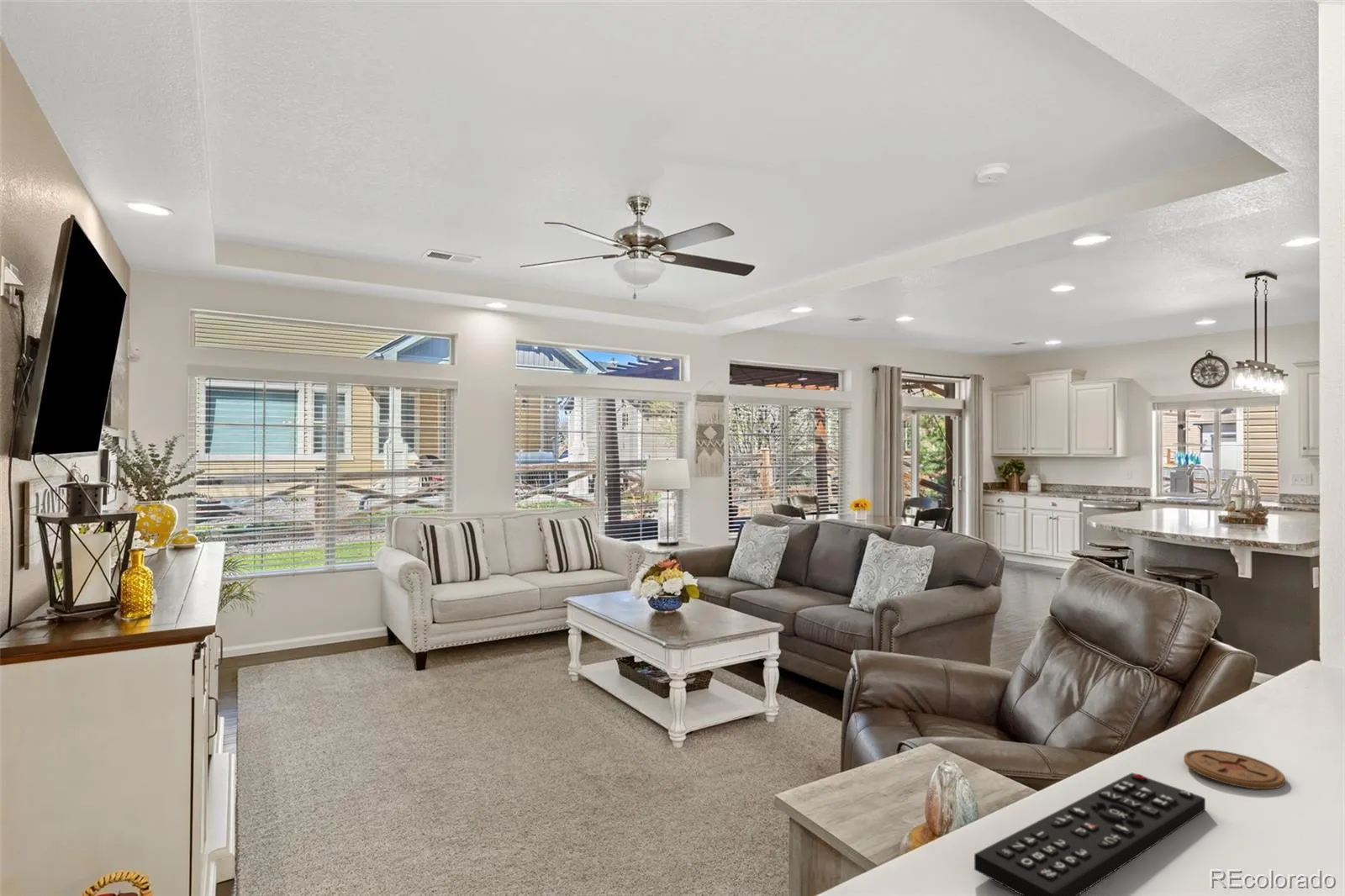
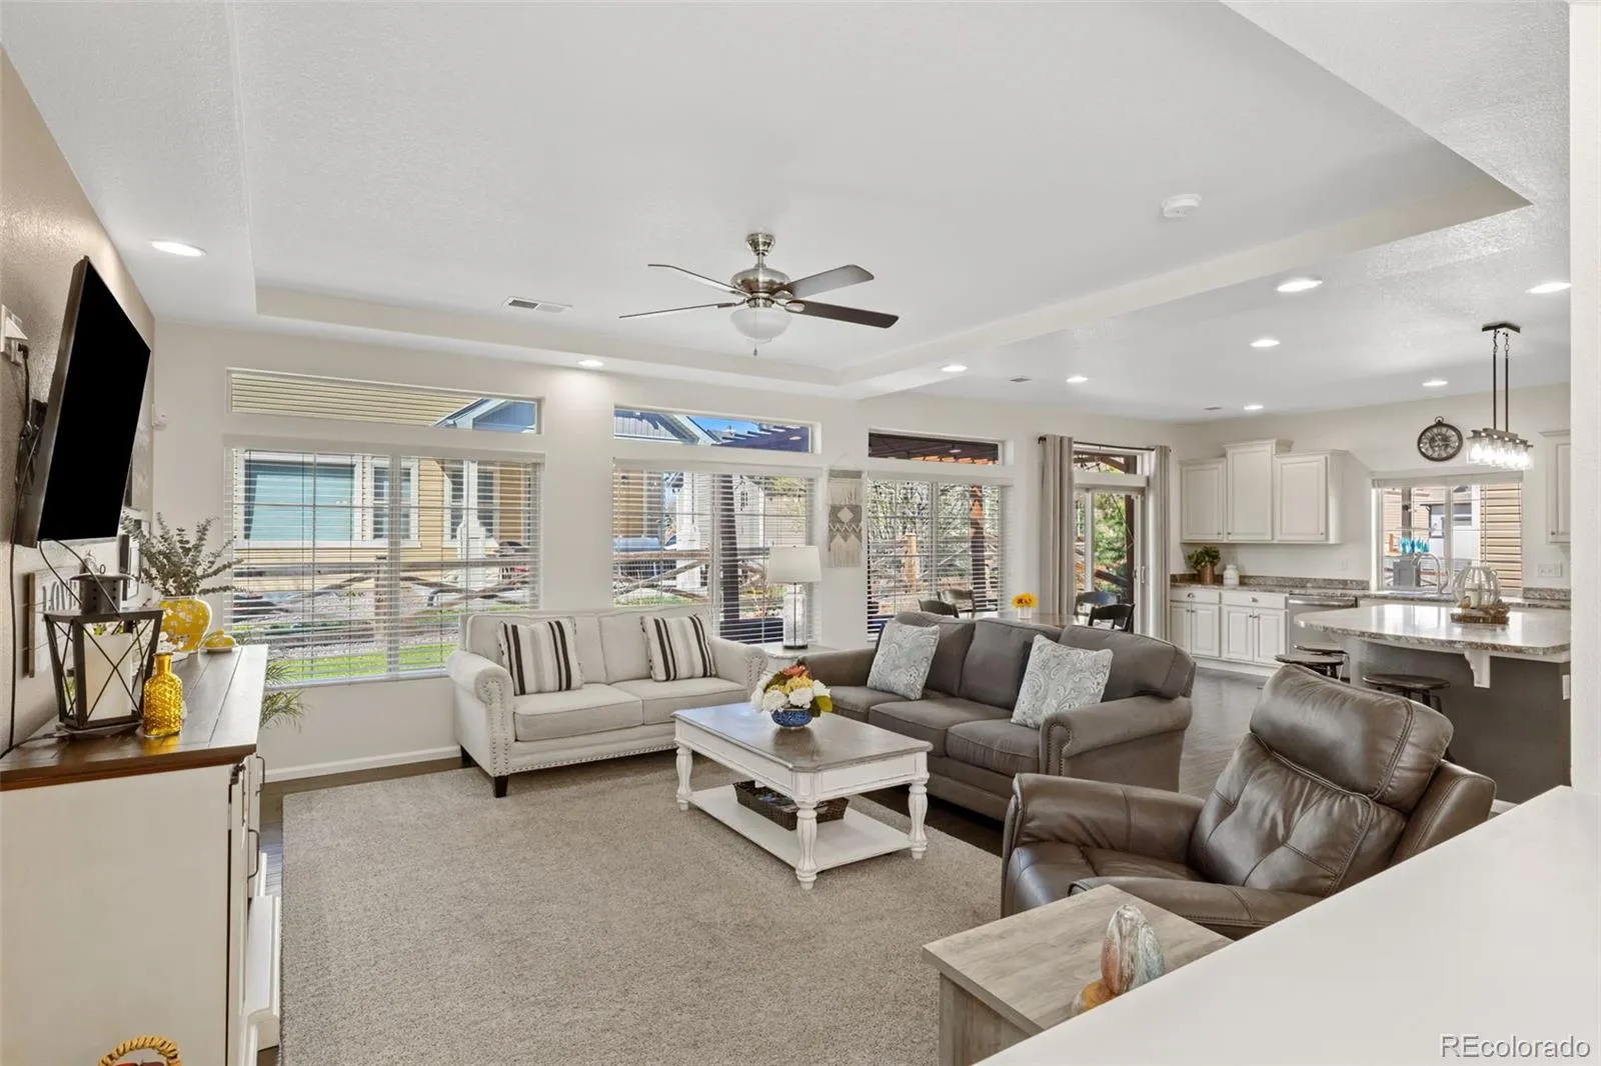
- remote control (1099, 829)
- coaster (1232, 768)
